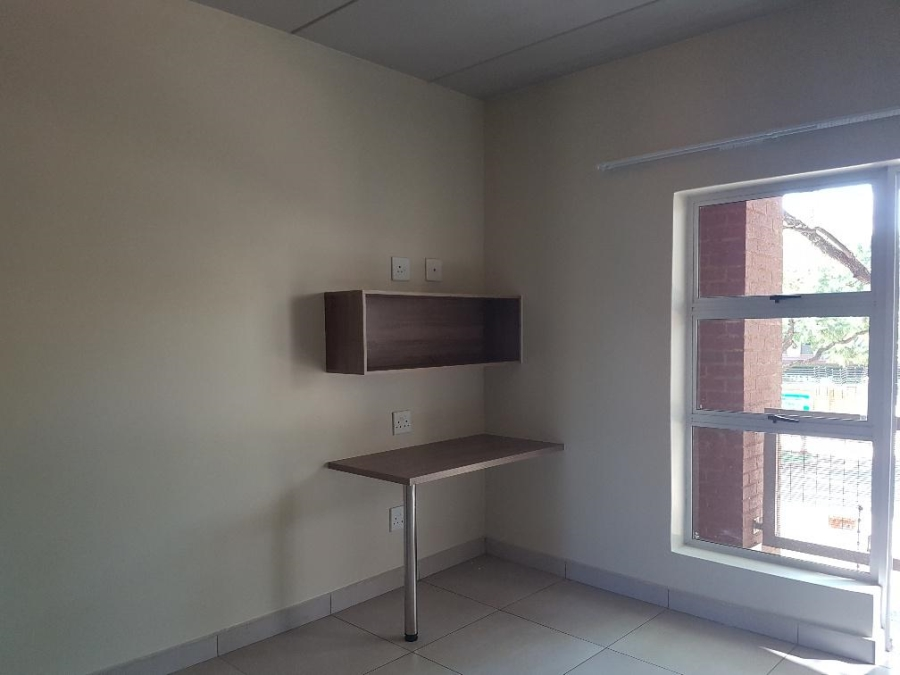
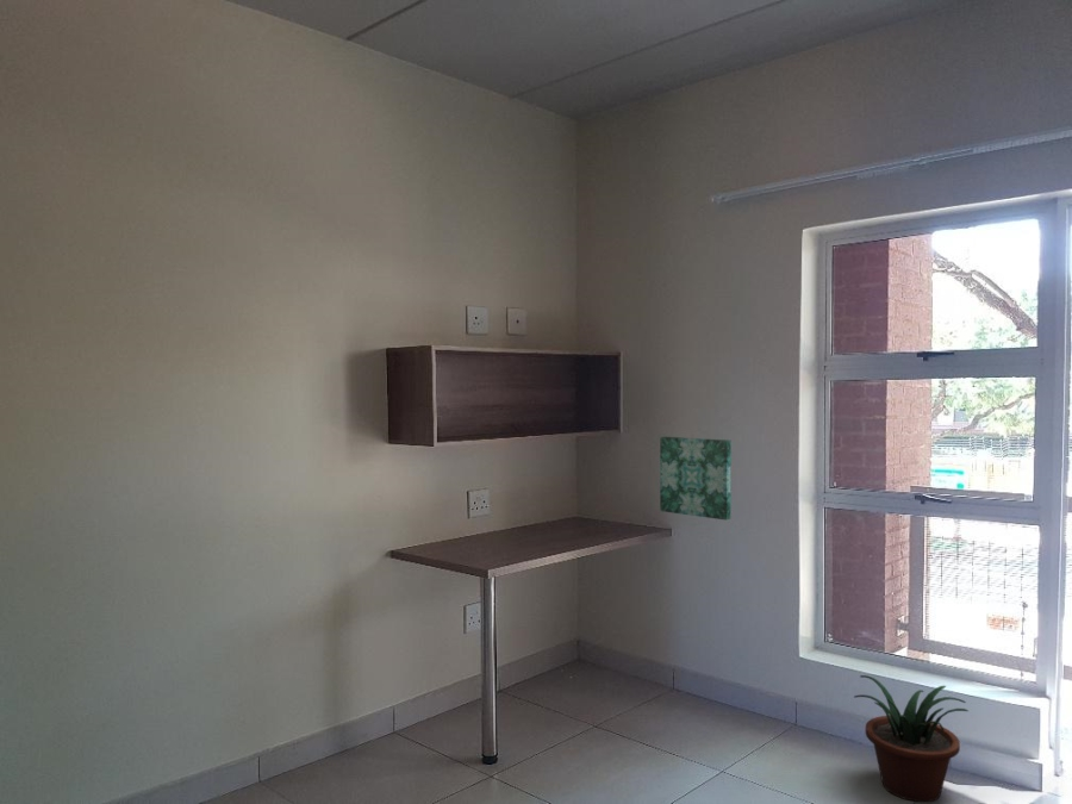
+ wall art (694, 476)
+ potted plant (910, 736)
